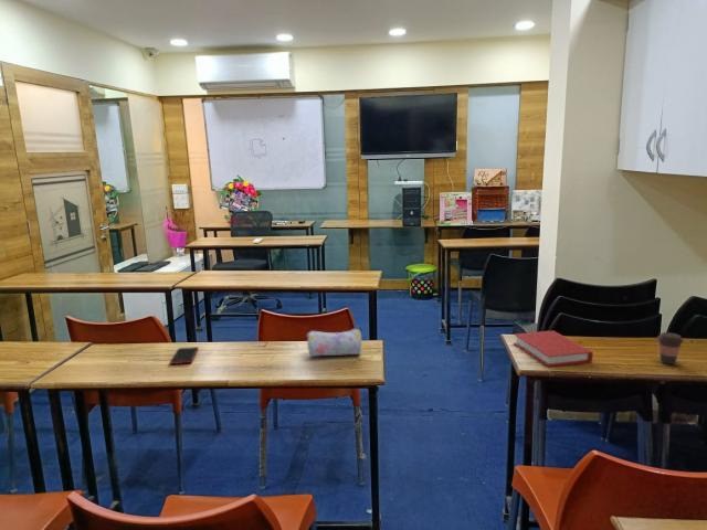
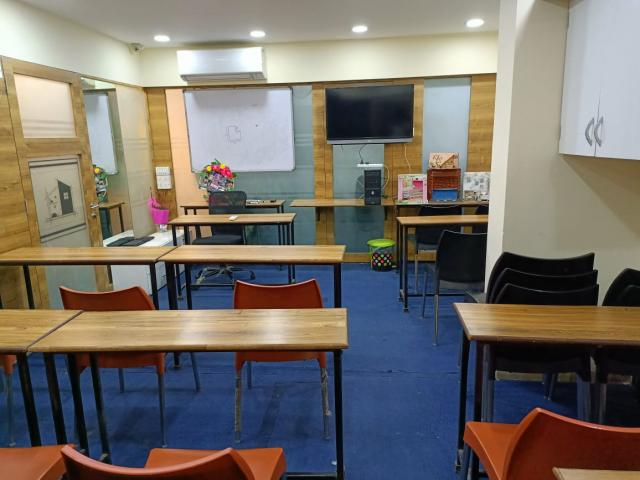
- book (550, 347)
- coffee cup (668, 348)
- cell phone (184, 354)
- pencil case (335, 342)
